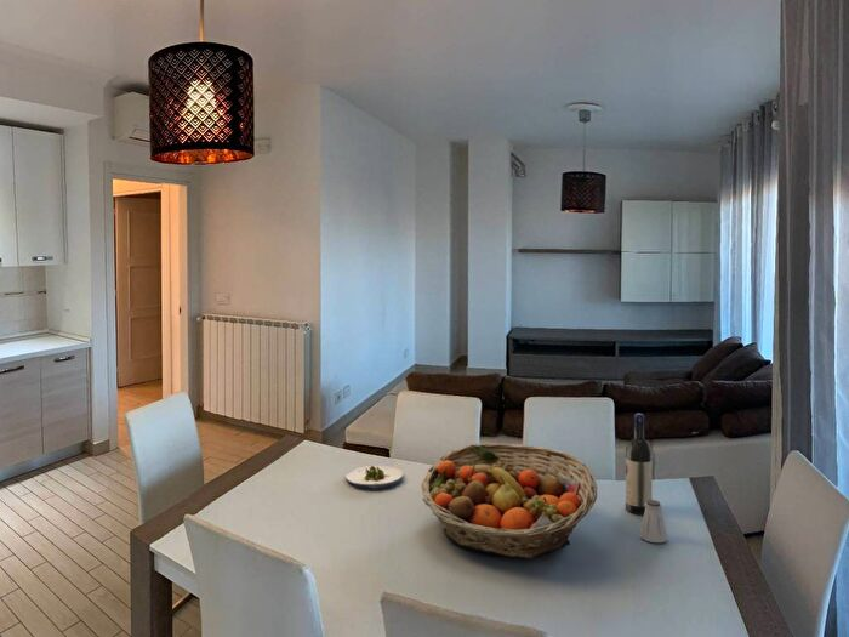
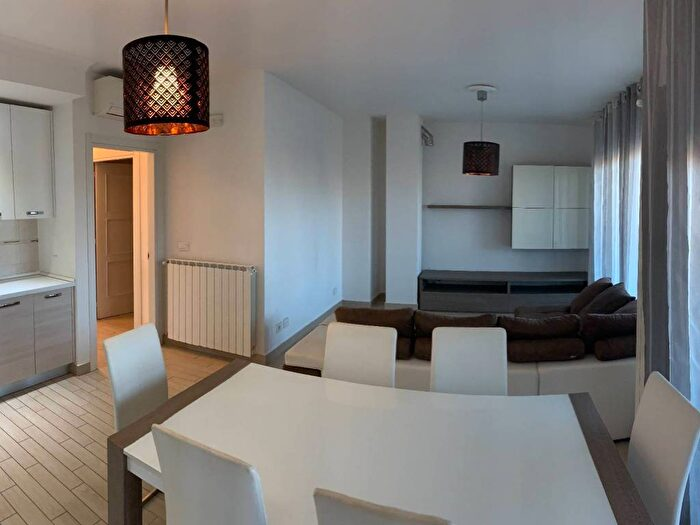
- salad plate (375, 472)
- wine bottle (638, 461)
- fruit basket (506, 495)
- saltshaker (653, 519)
